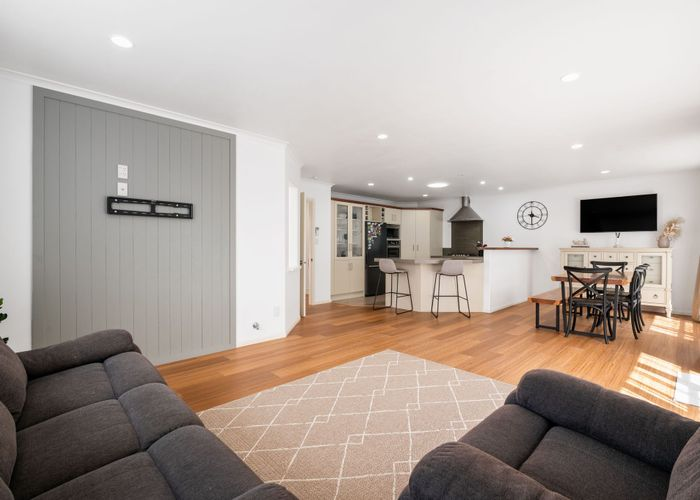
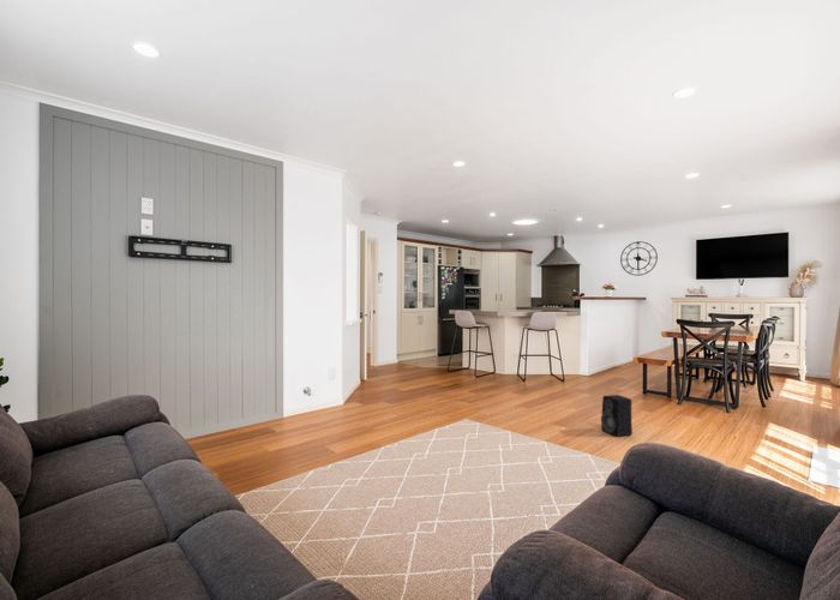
+ speaker (616, 414)
